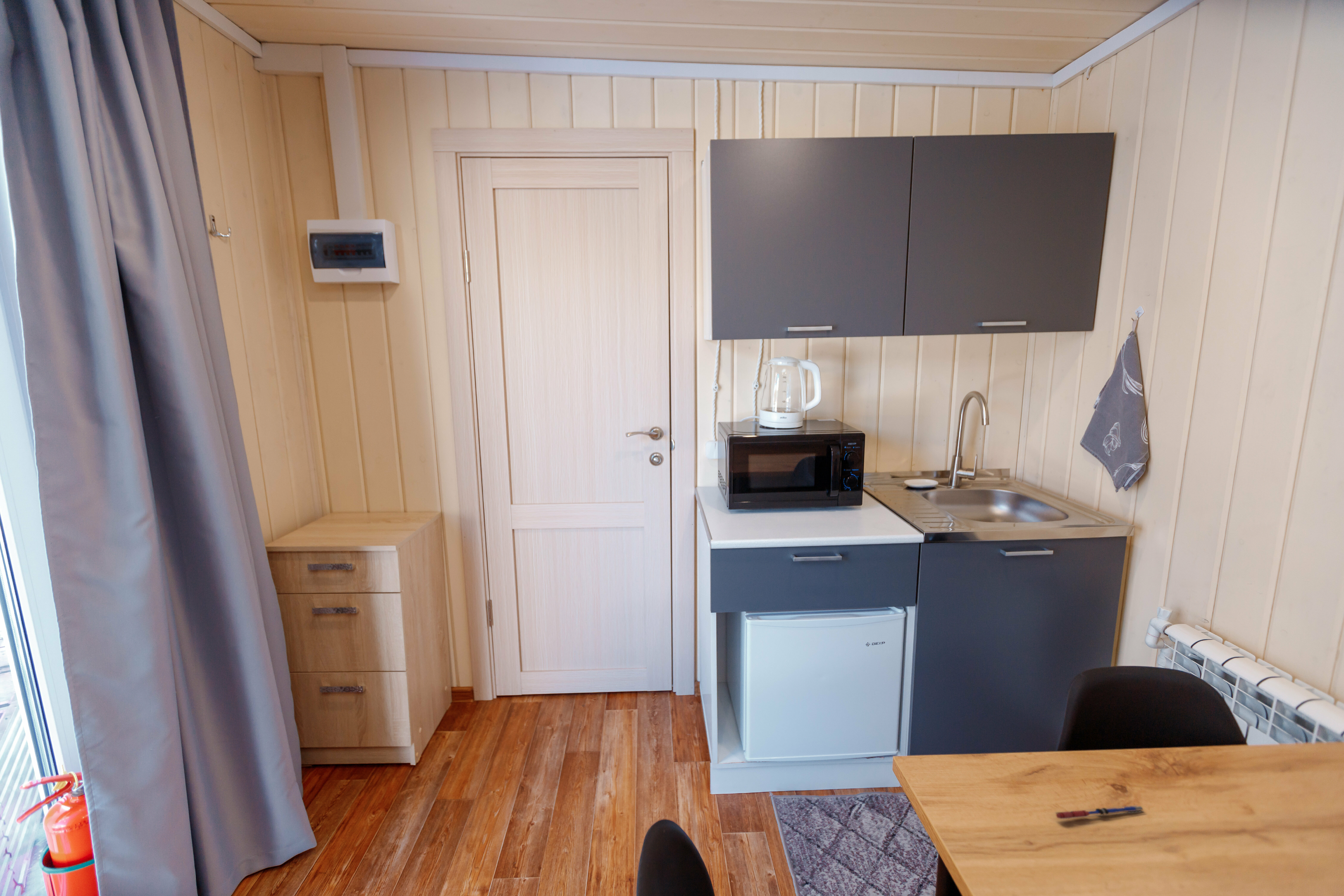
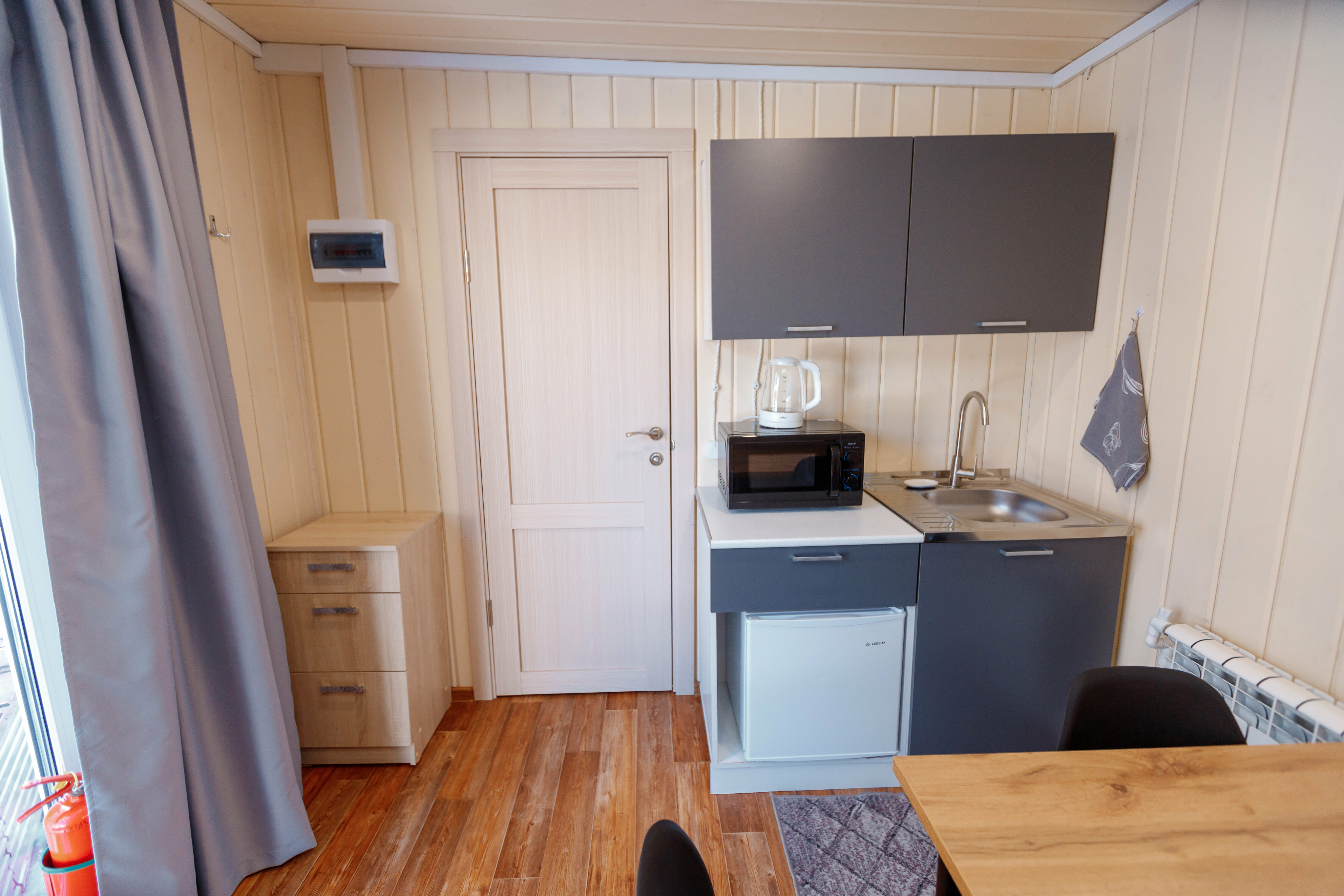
- pen (1100, 811)
